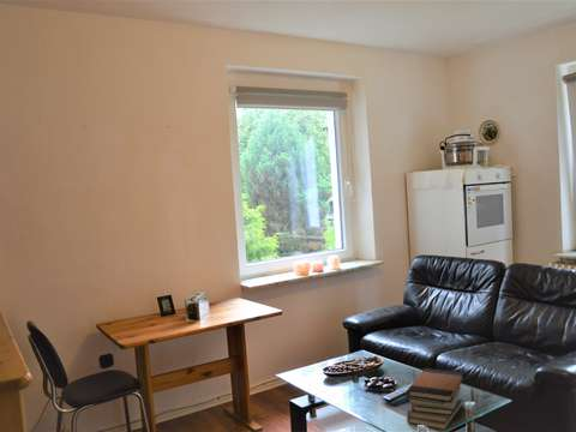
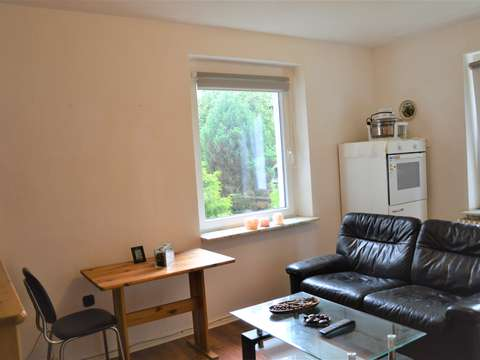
- book stack (436, 396)
